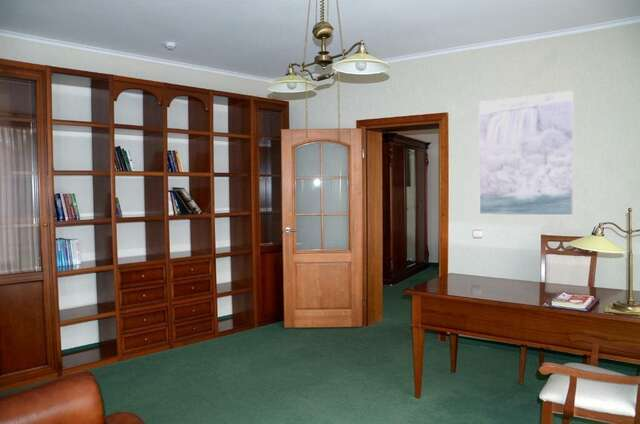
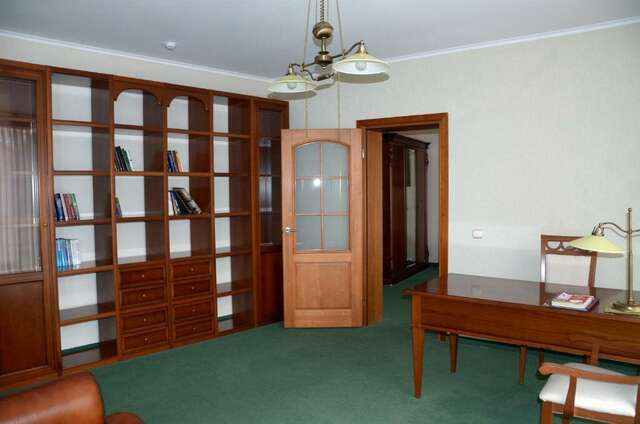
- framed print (524, 156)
